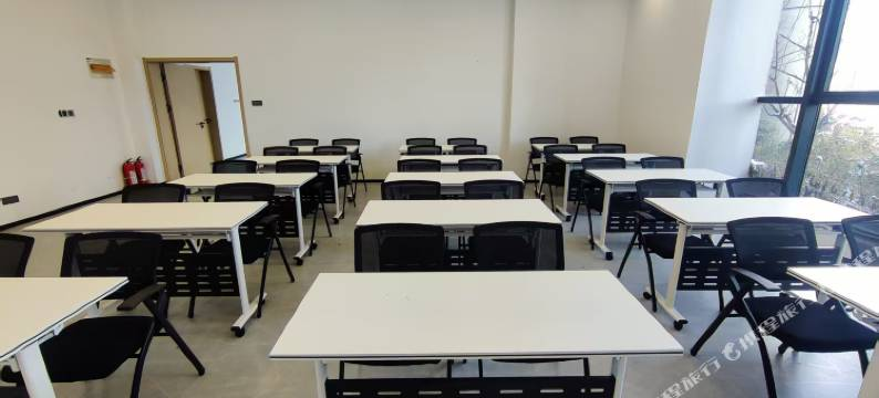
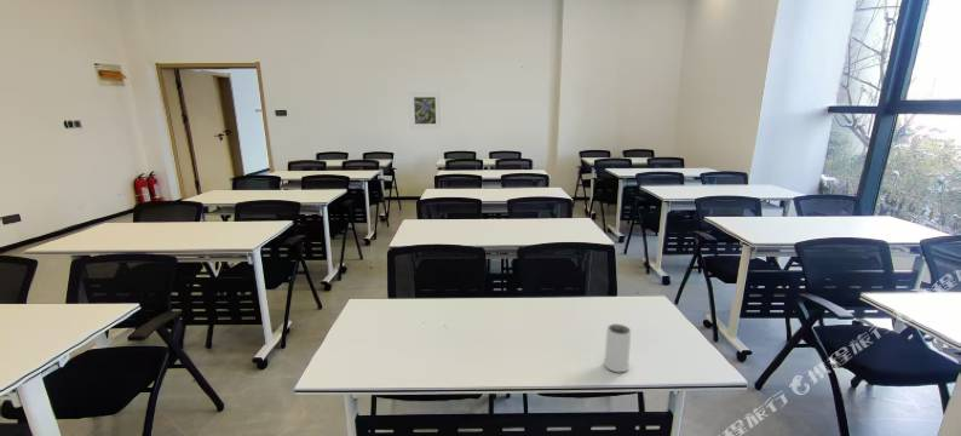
+ mug (615, 344)
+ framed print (425, 110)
